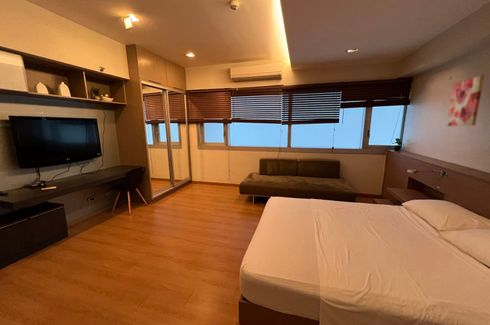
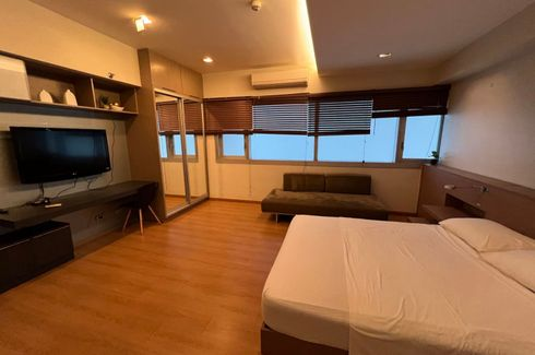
- wall art (463, 103)
